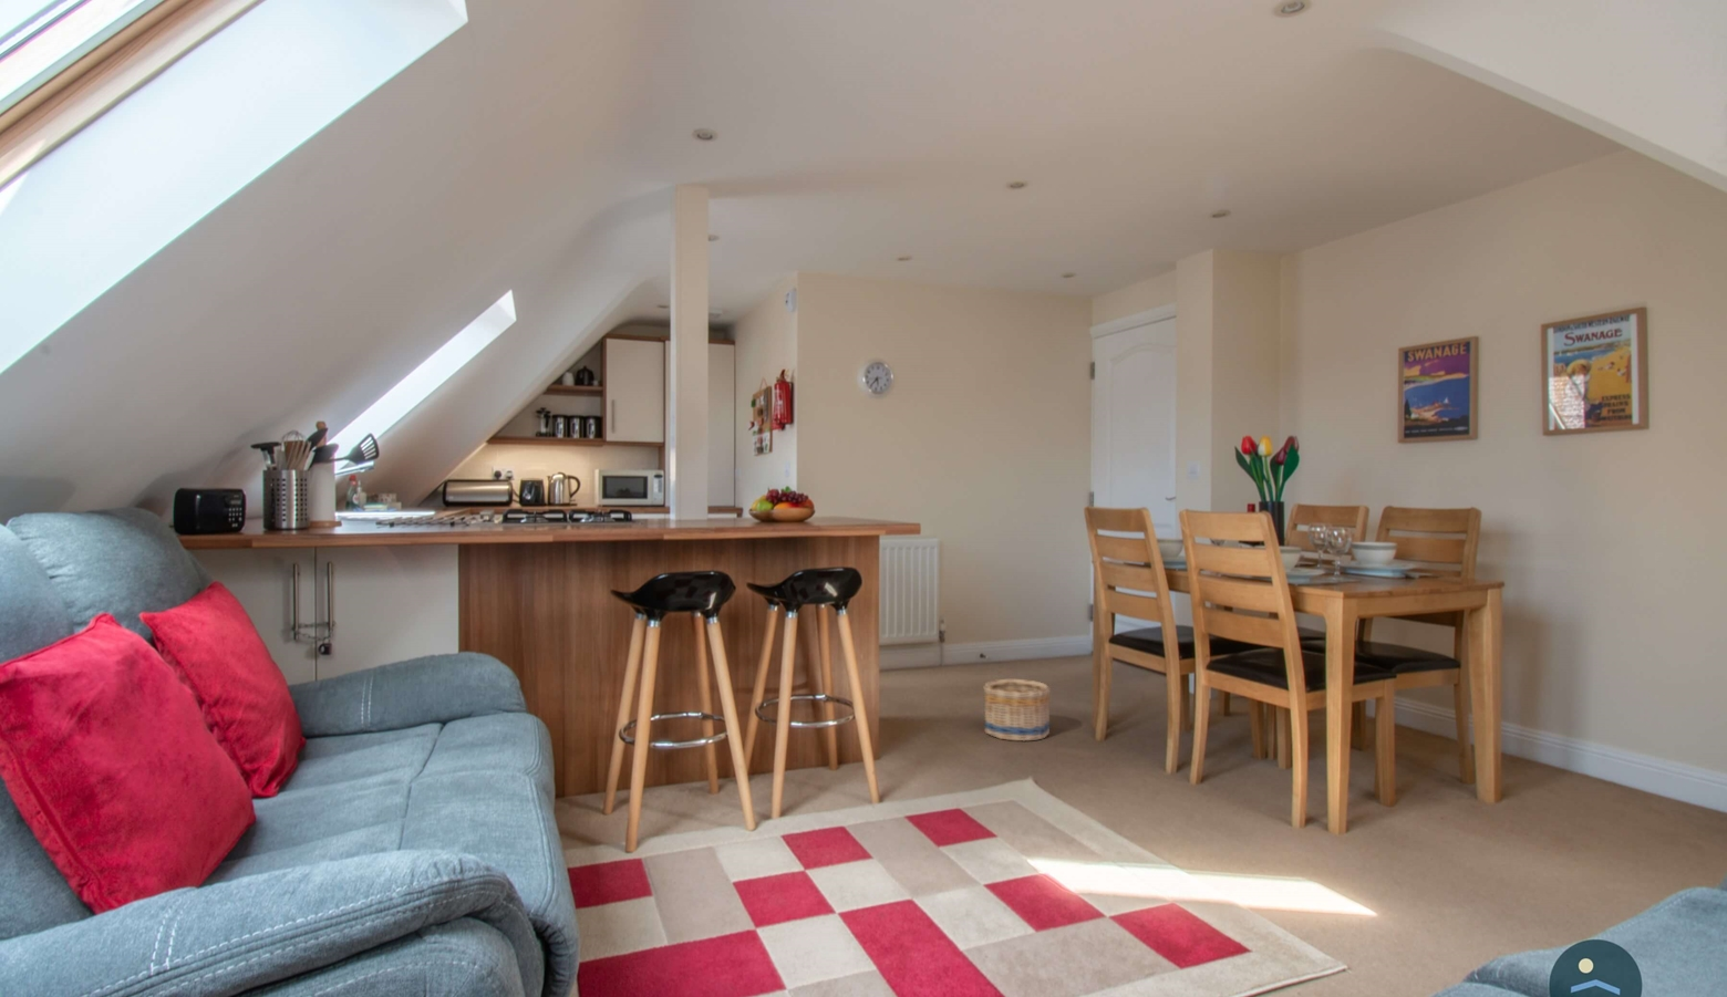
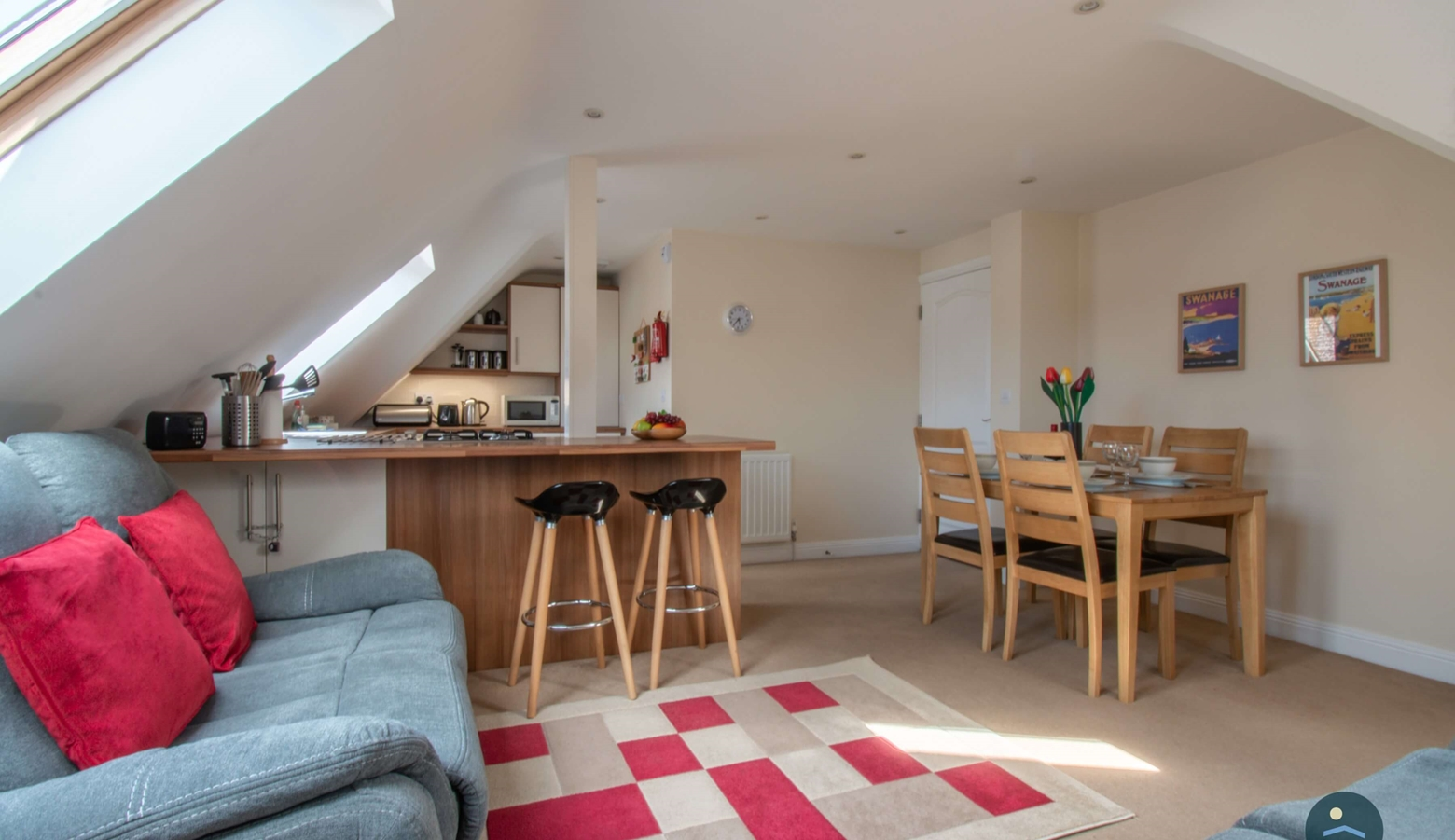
- basket (1016, 709)
